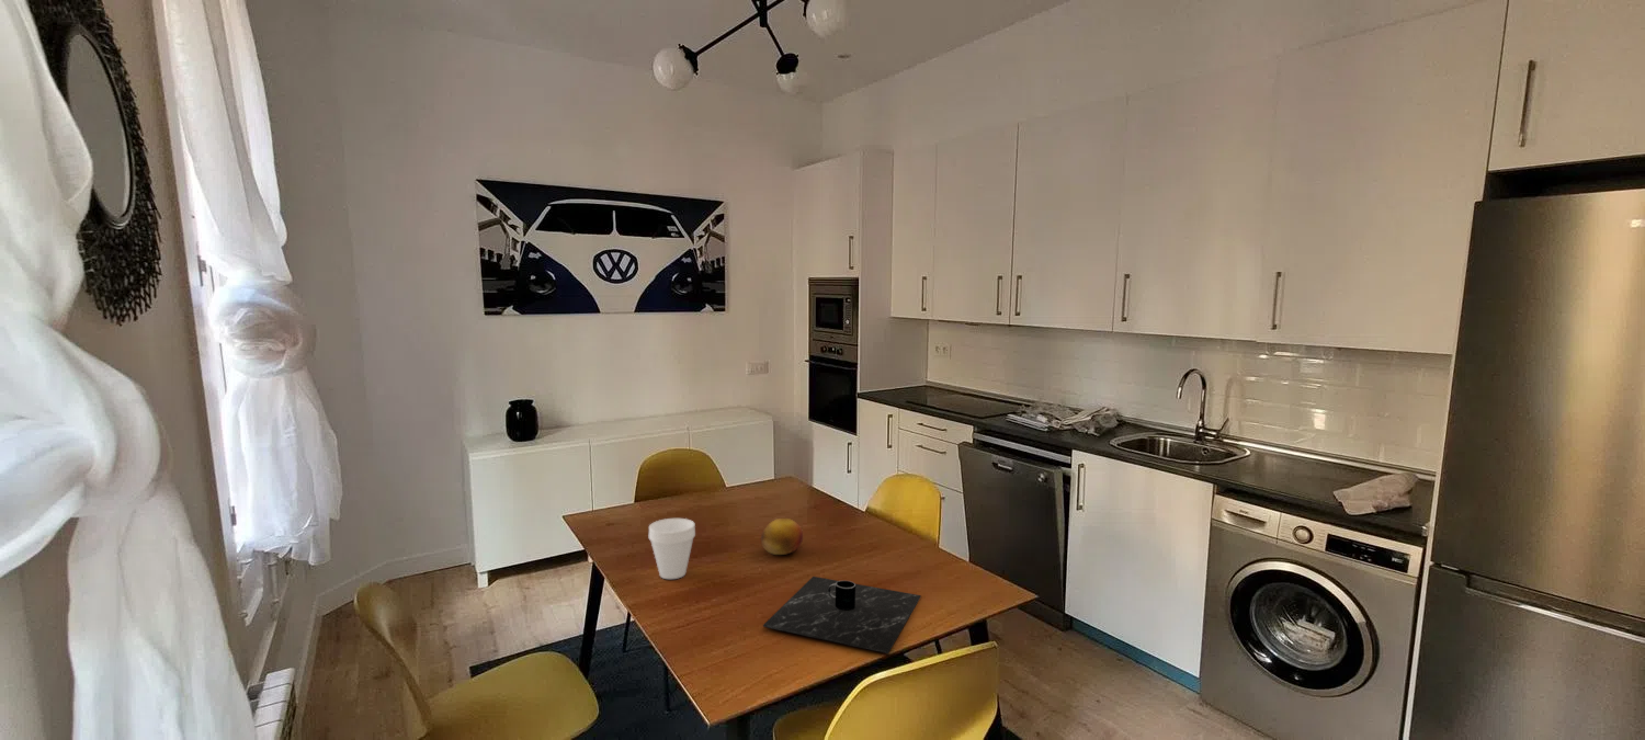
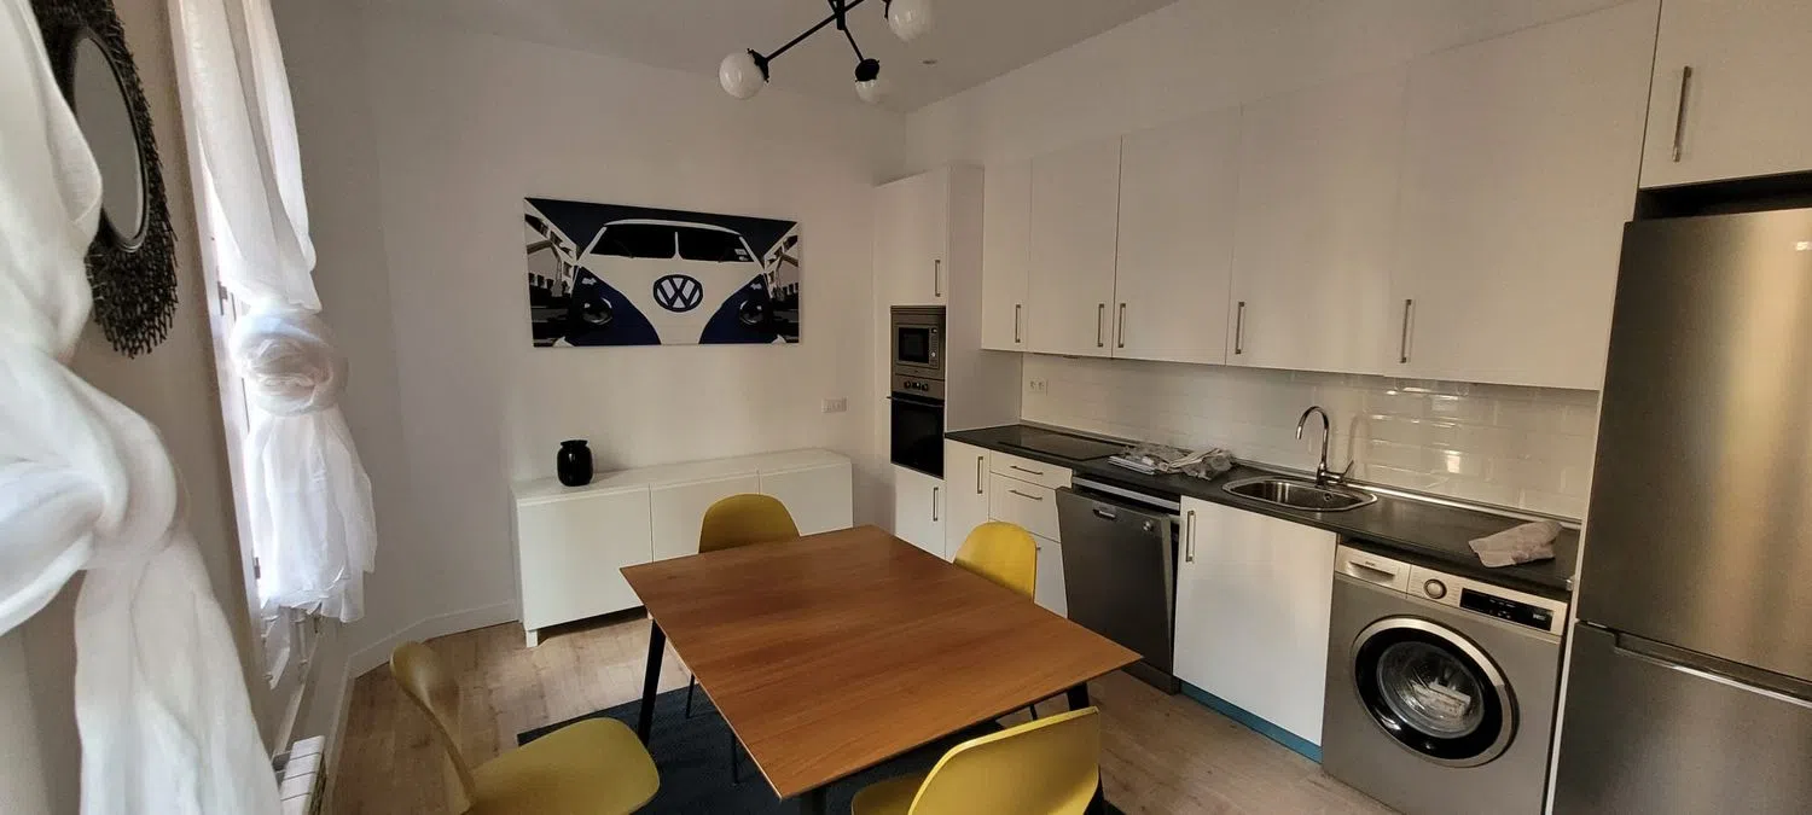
- fruit (781, 535)
- cup (672, 549)
- placemat (846, 599)
